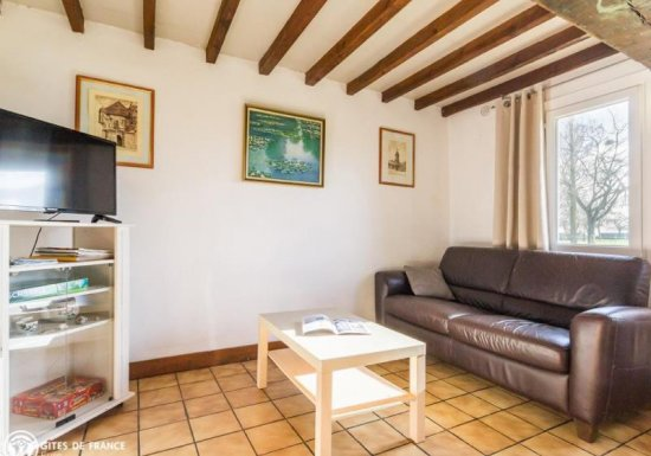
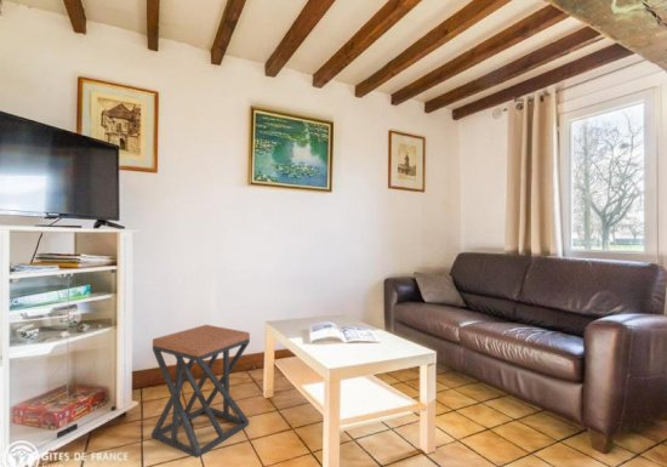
+ stool (201, 382)
